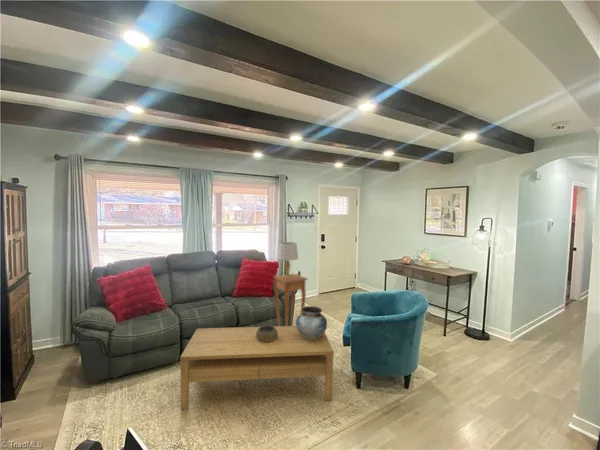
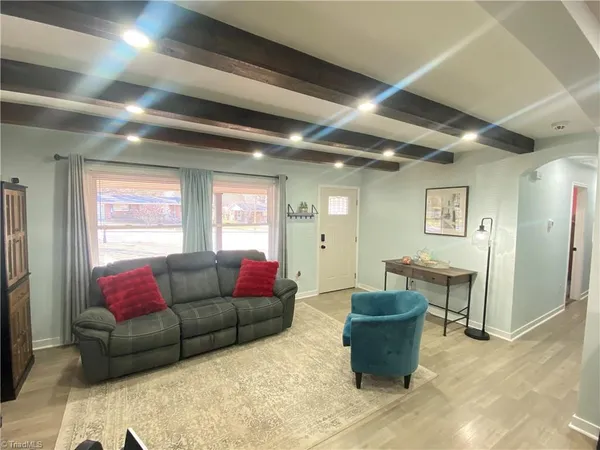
- side table (291, 309)
- decorative bowl (266, 333)
- vase (311, 322)
- table lamp (287, 259)
- coffee table (259, 361)
